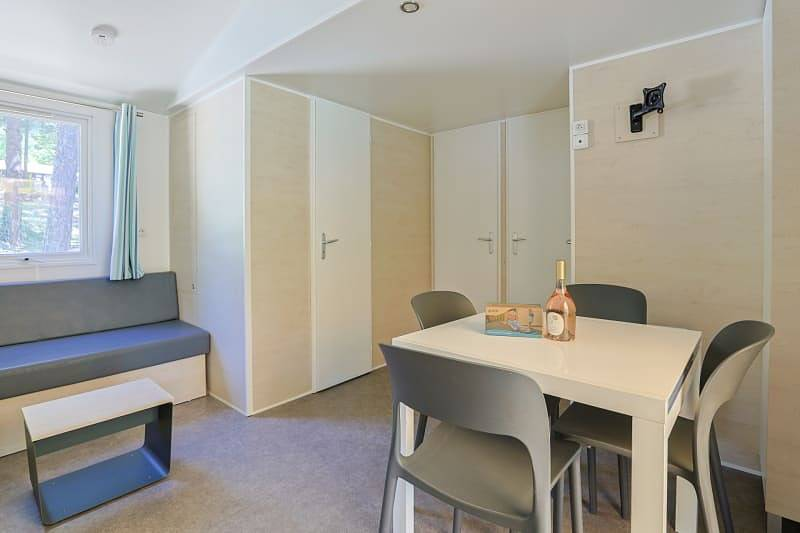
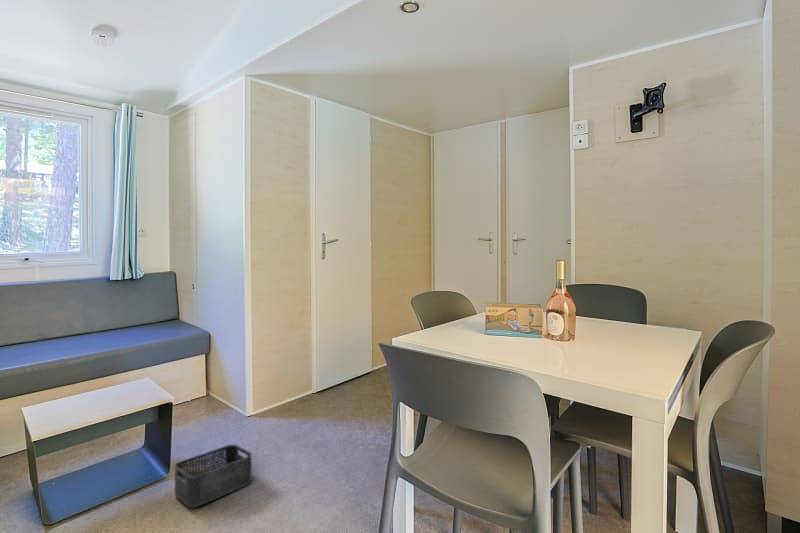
+ storage bin (214, 473)
